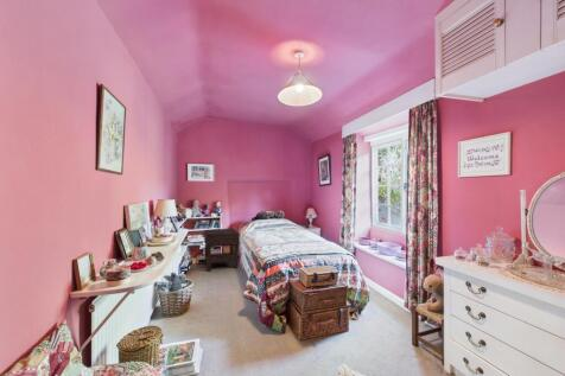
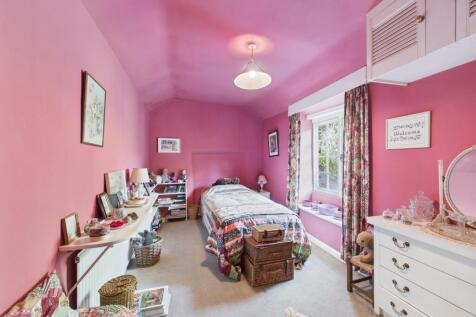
- nightstand (221, 246)
